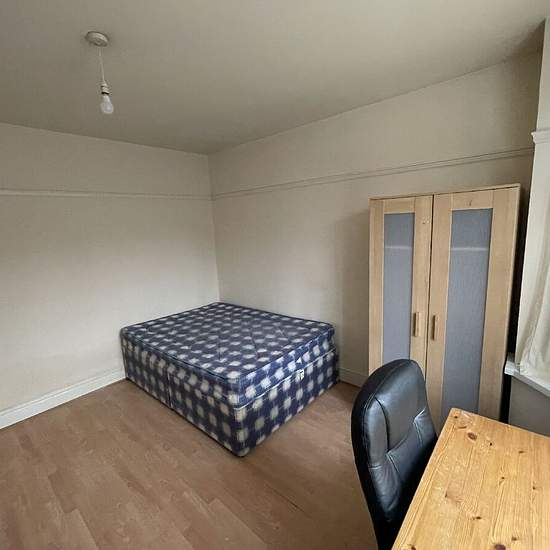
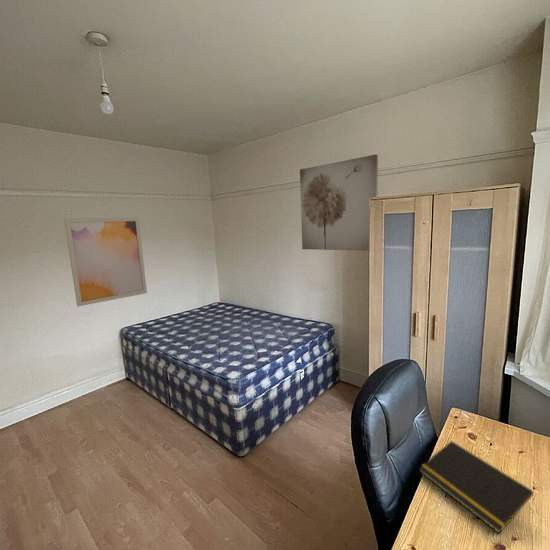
+ wall art (109, 259)
+ notepad (472, 480)
+ wall art (335, 207)
